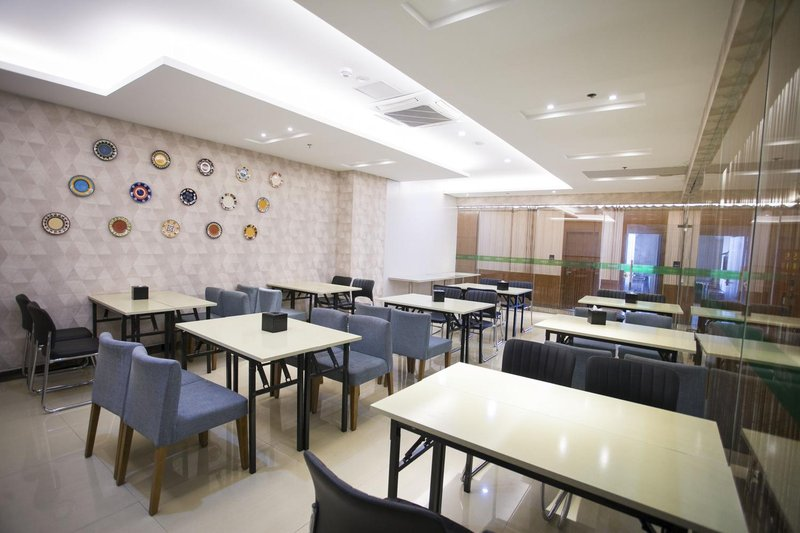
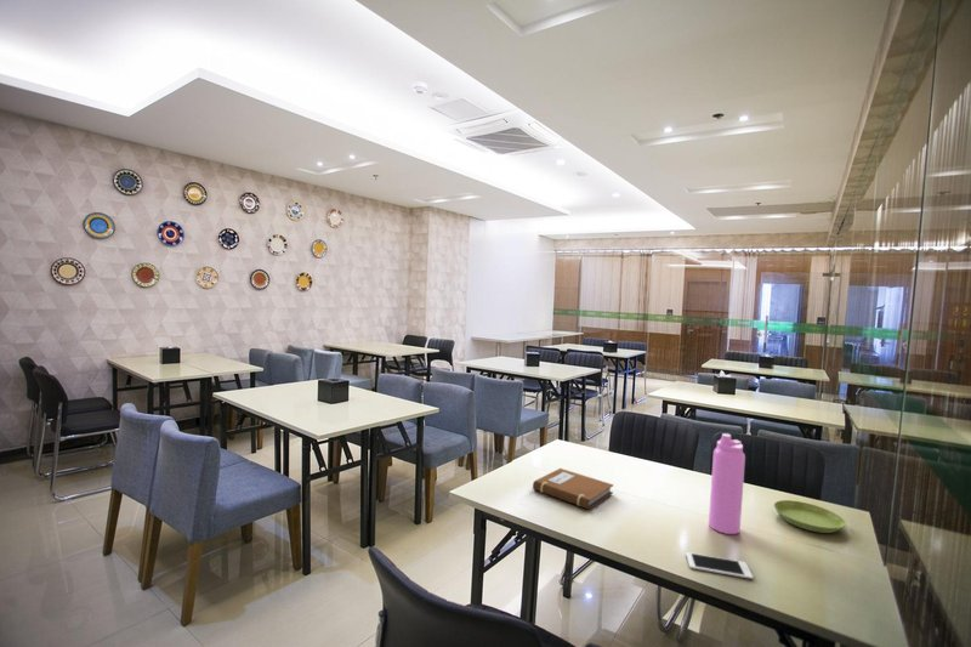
+ notebook (570, 487)
+ cell phone (717, 564)
+ saucer (807, 517)
+ water bottle (727, 481)
